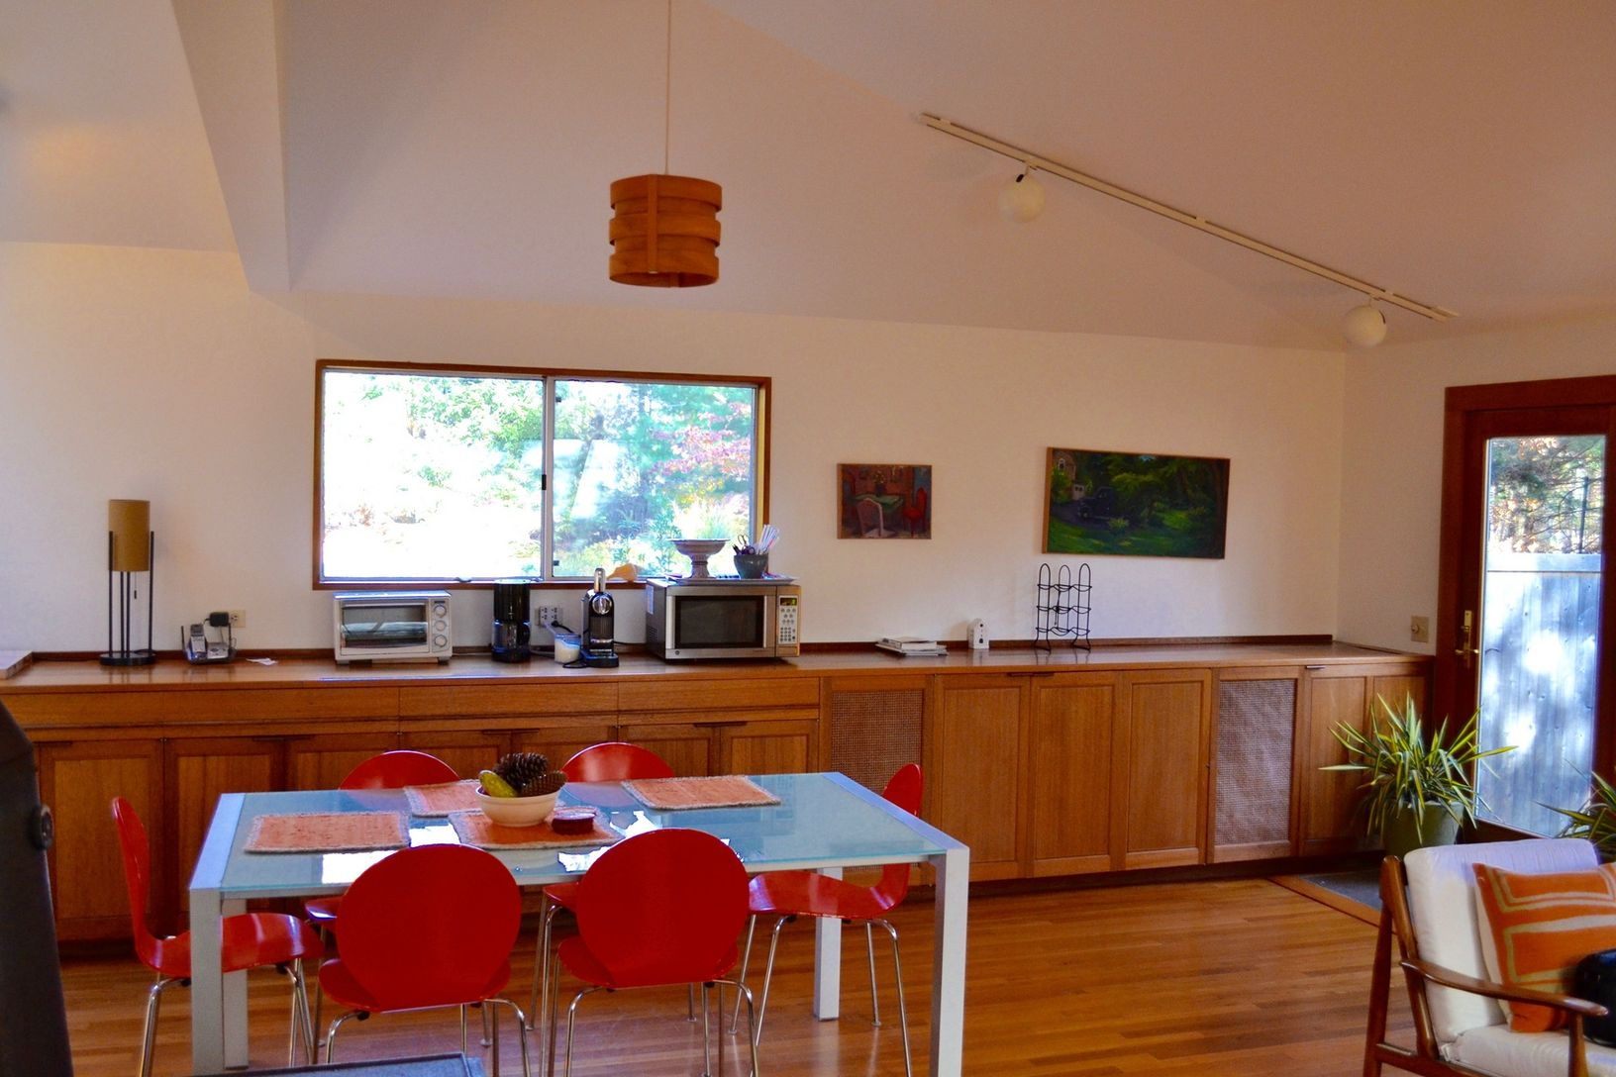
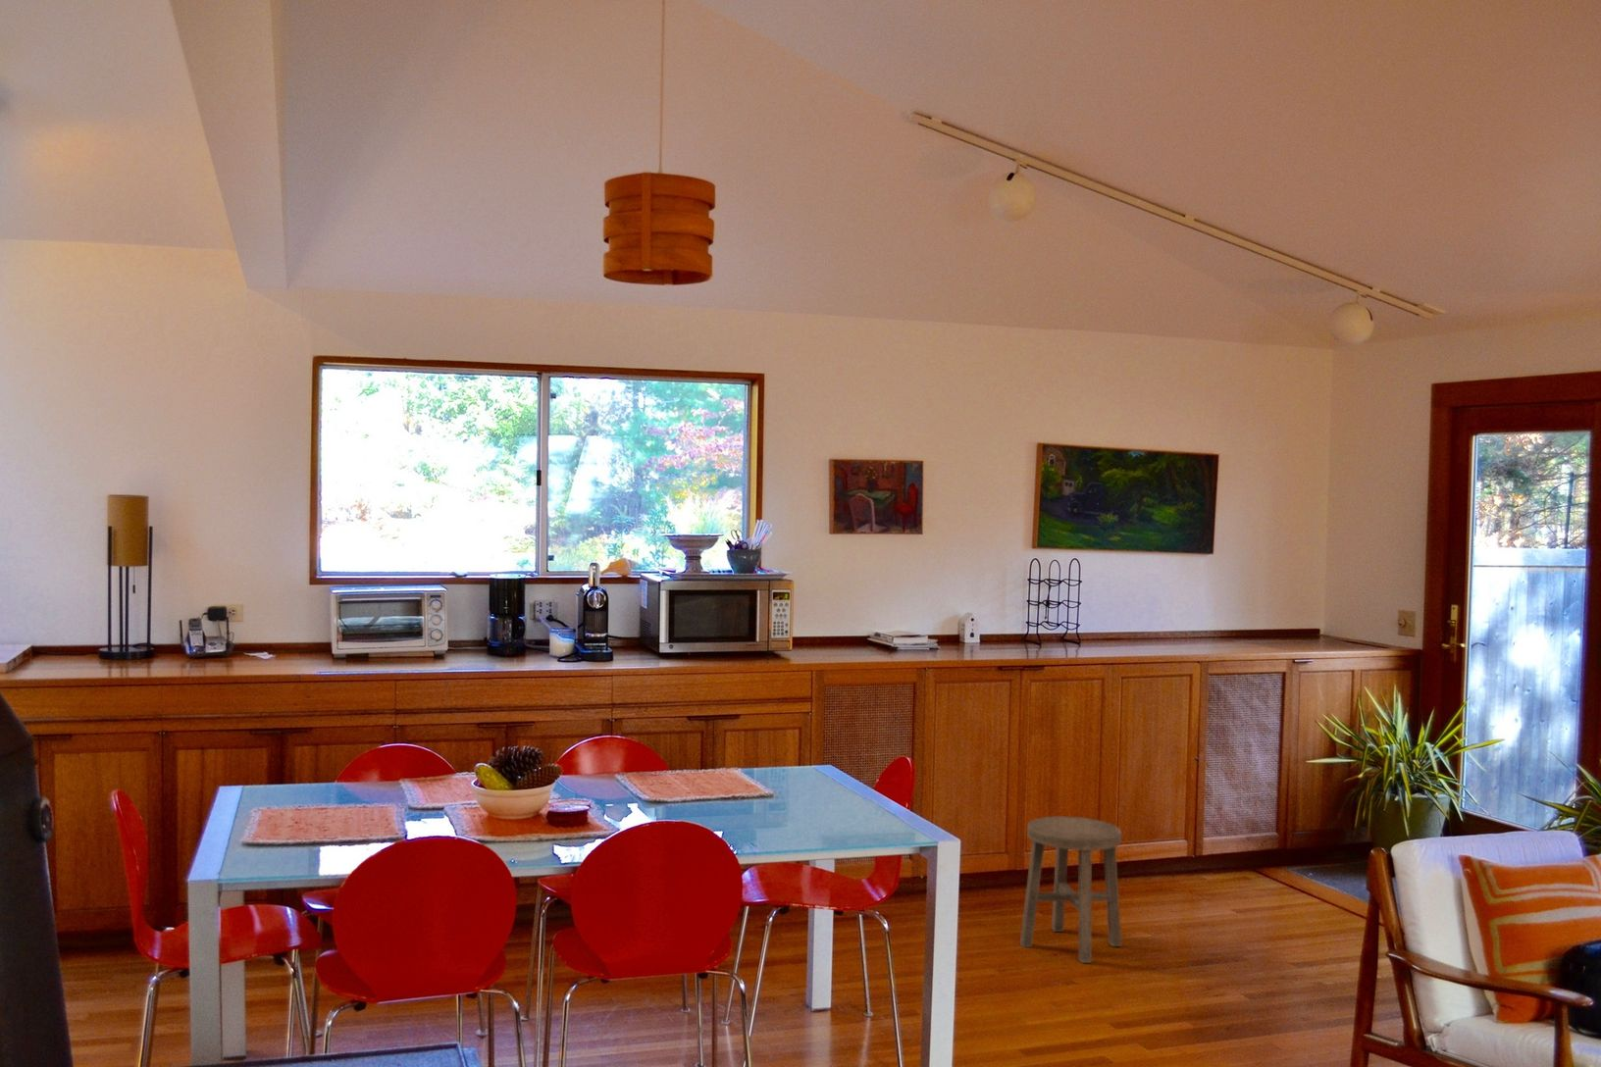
+ stool (1070, 887)
